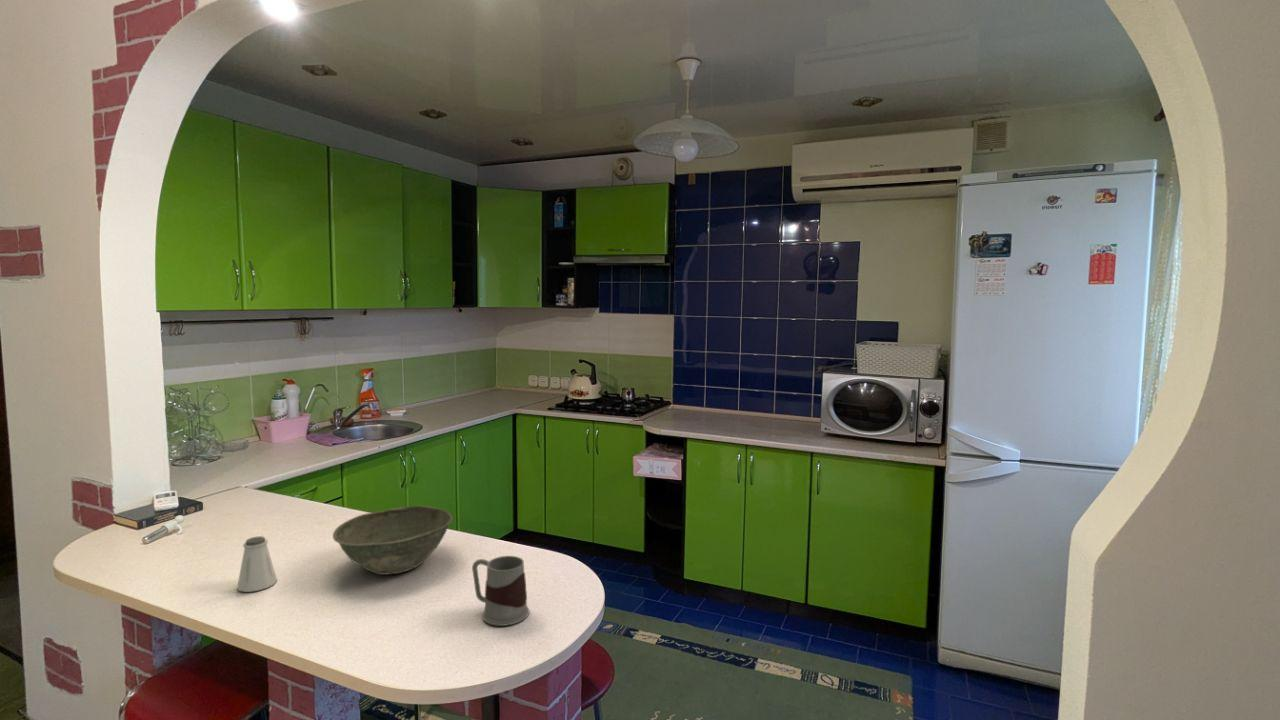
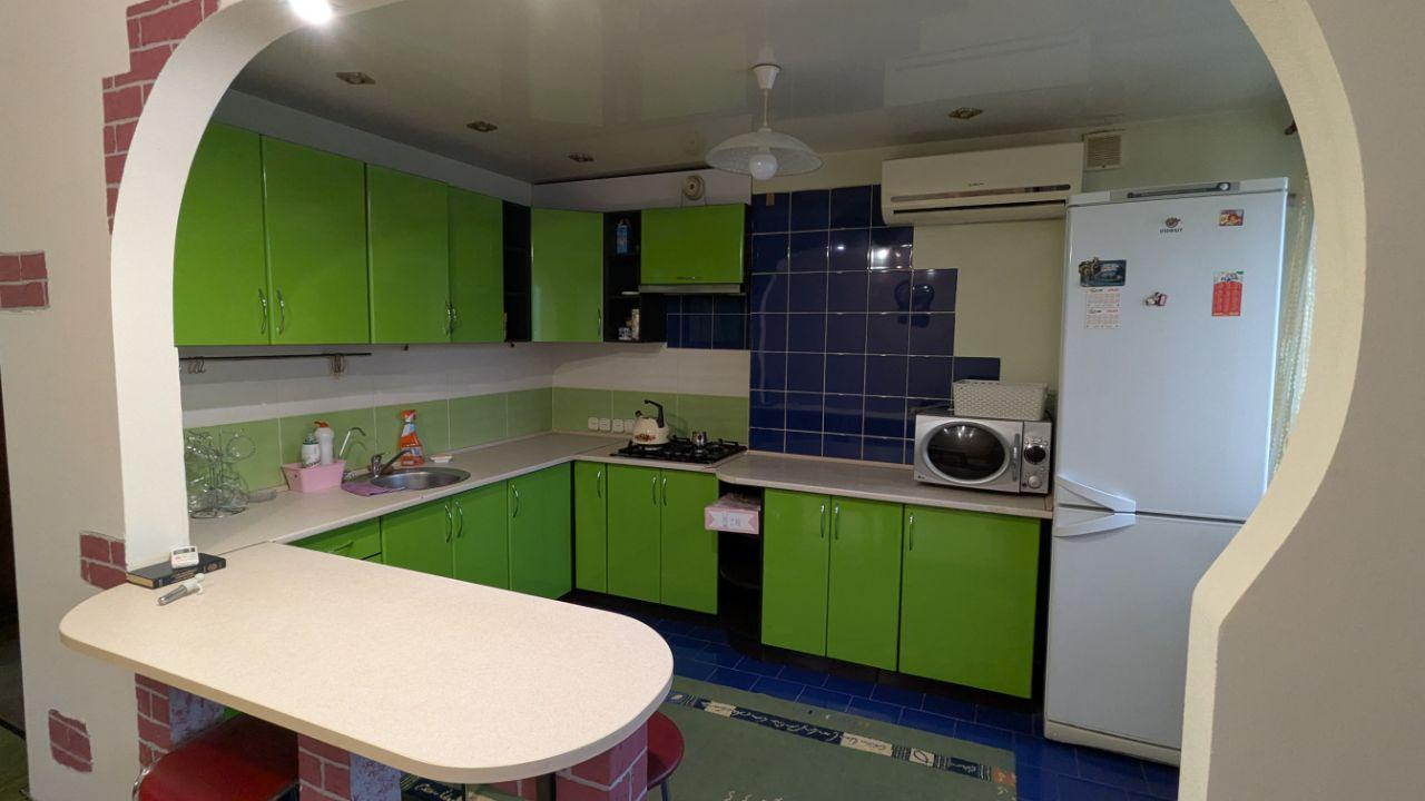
- mug (499, 587)
- bowl (394, 543)
- saltshaker (256, 561)
